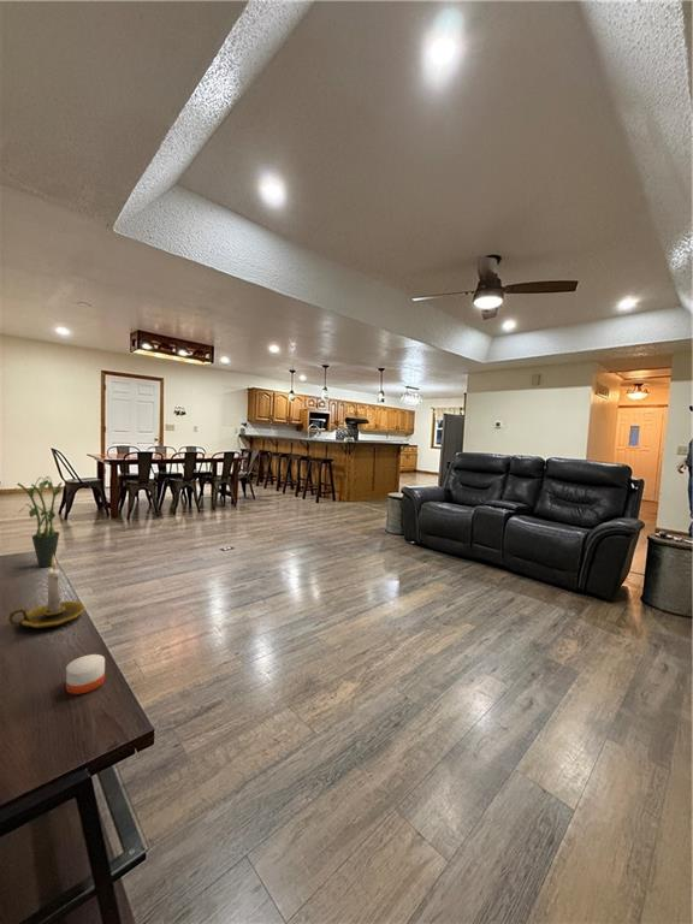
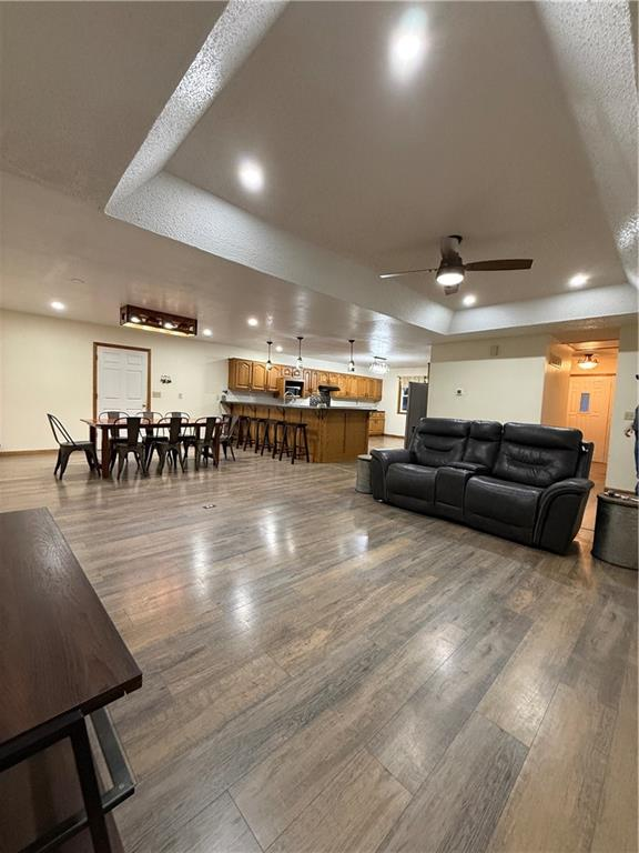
- candle holder (53, 586)
- potted plant (38, 521)
- candle (85, 662)
